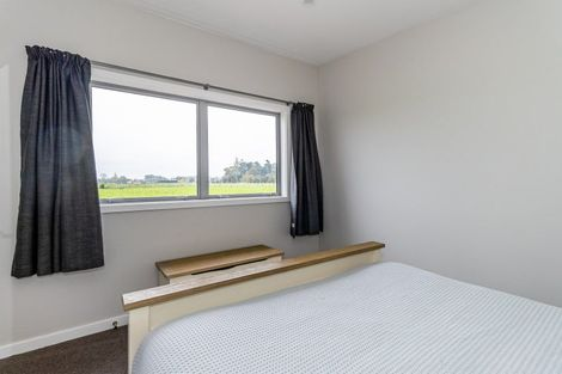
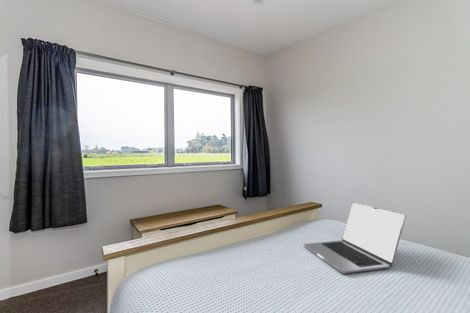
+ laptop (348, 232)
